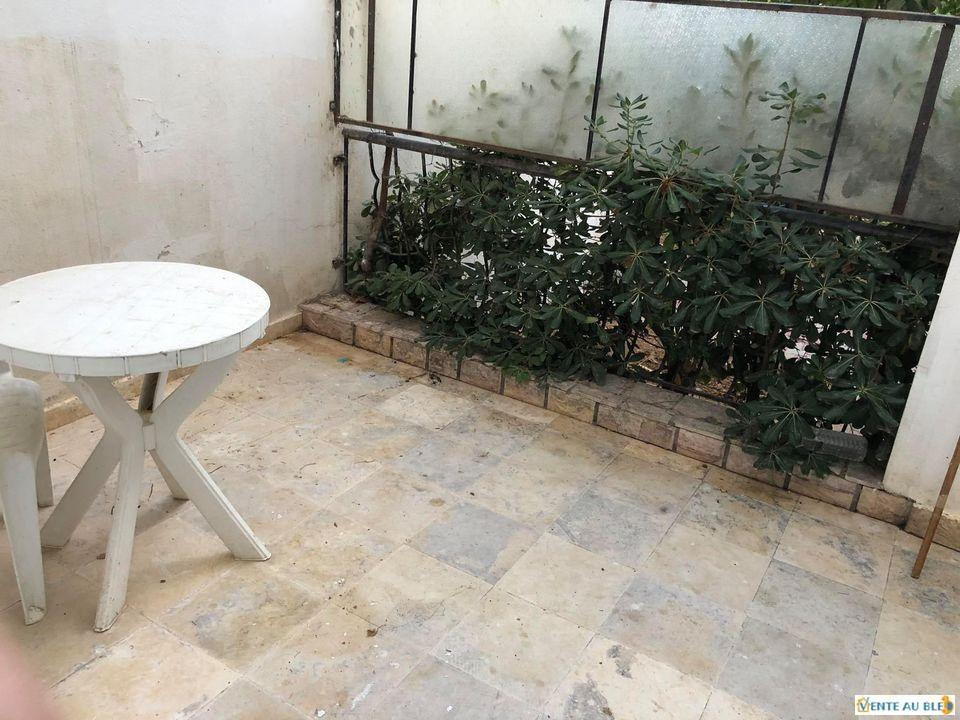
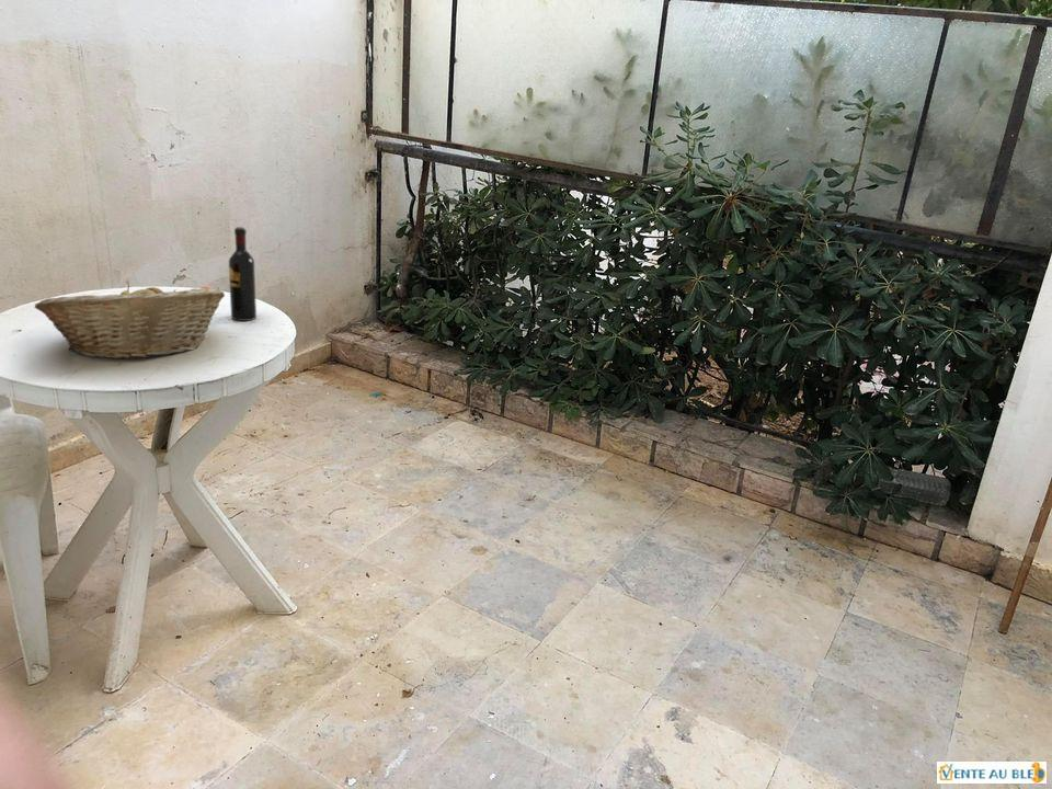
+ wine bottle (241, 273)
+ fruit basket (135, 312)
